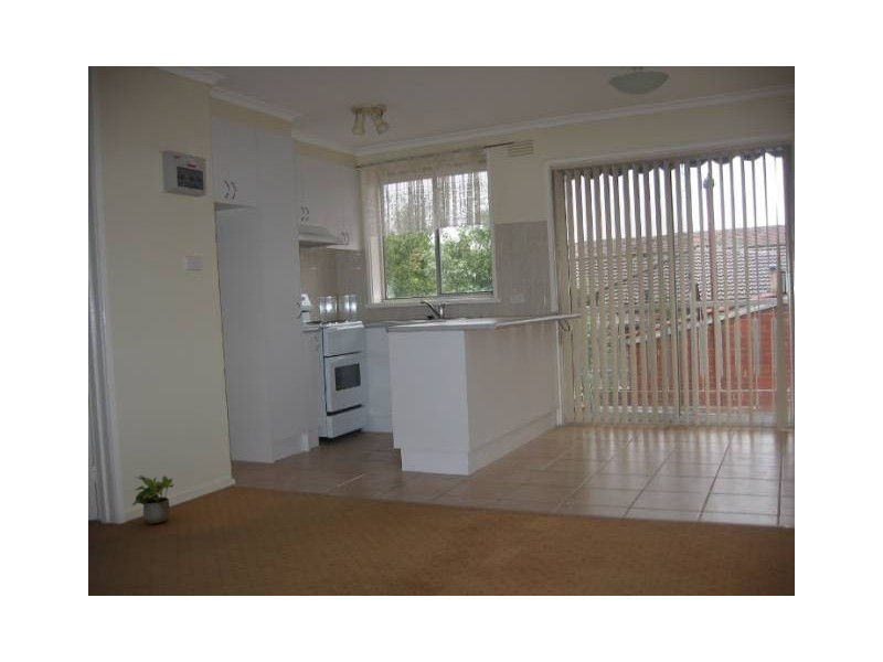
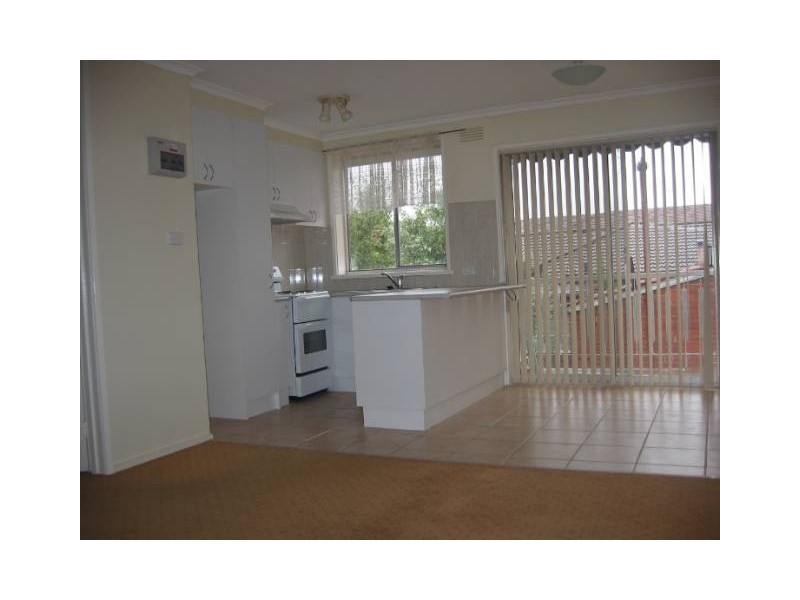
- potted plant (152, 498)
